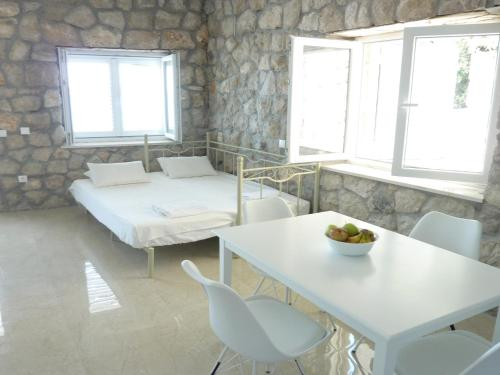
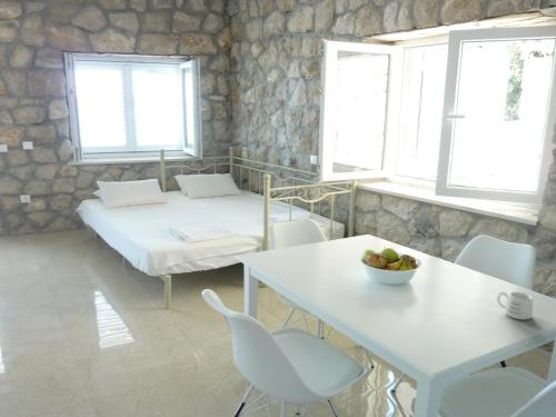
+ mug (514, 304)
